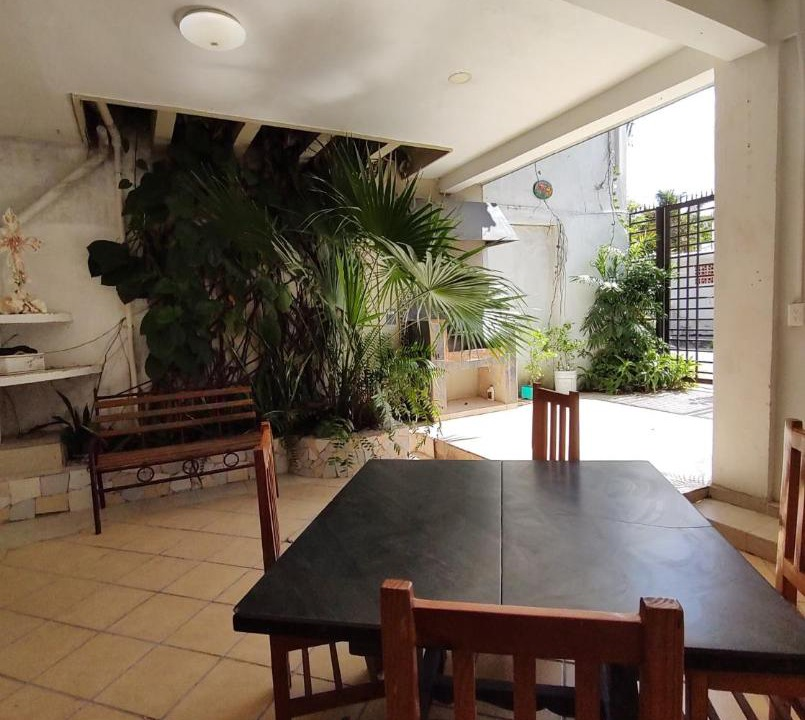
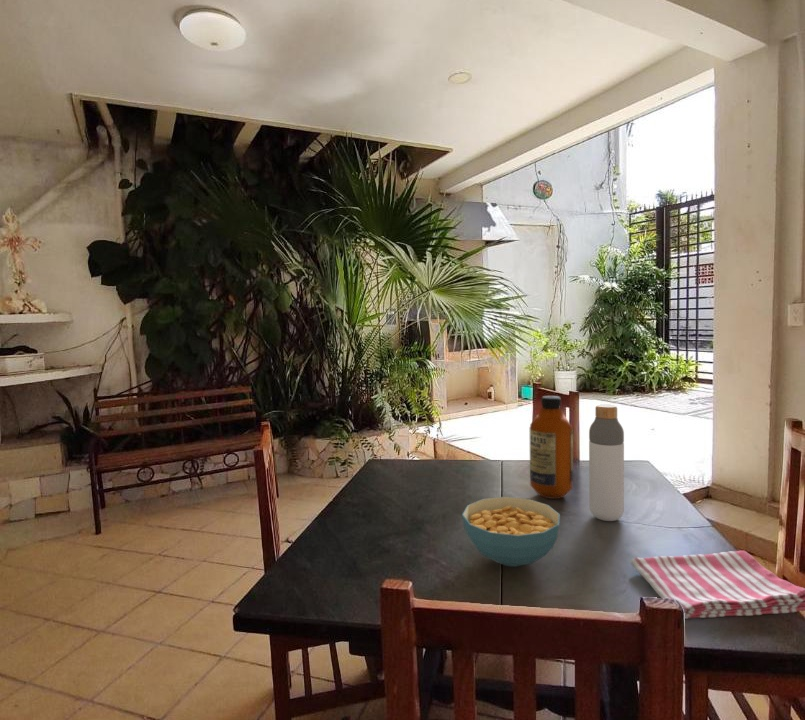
+ cereal bowl (511, 537)
+ bottle (606, 461)
+ bottle (550, 446)
+ dish towel (713, 578)
